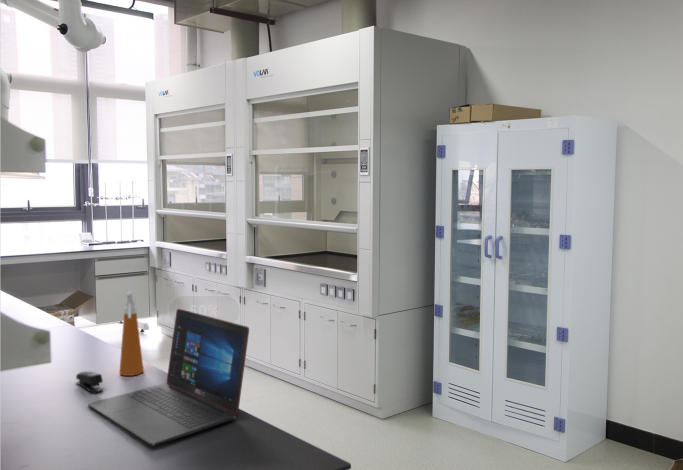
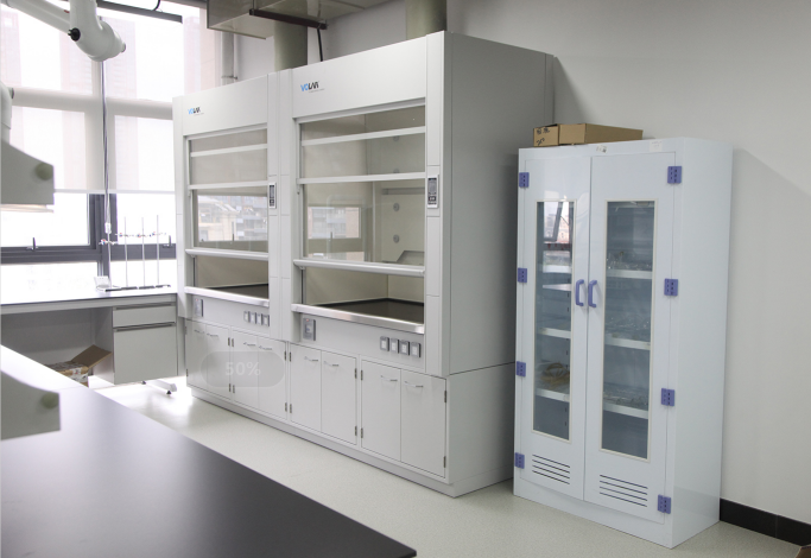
- spray bottle (130, 332)
- laptop (168, 368)
- stapler (89, 378)
